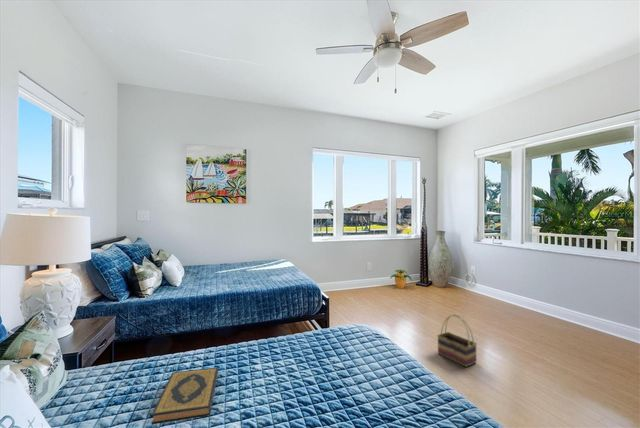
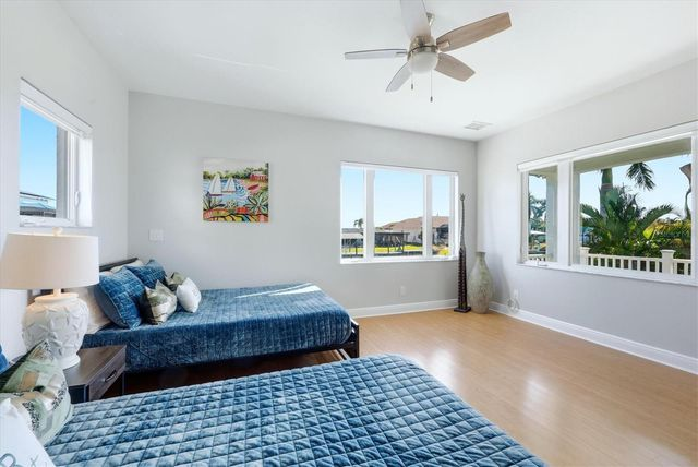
- basket (456, 336)
- potted plant (399, 277)
- hardback book (189, 391)
